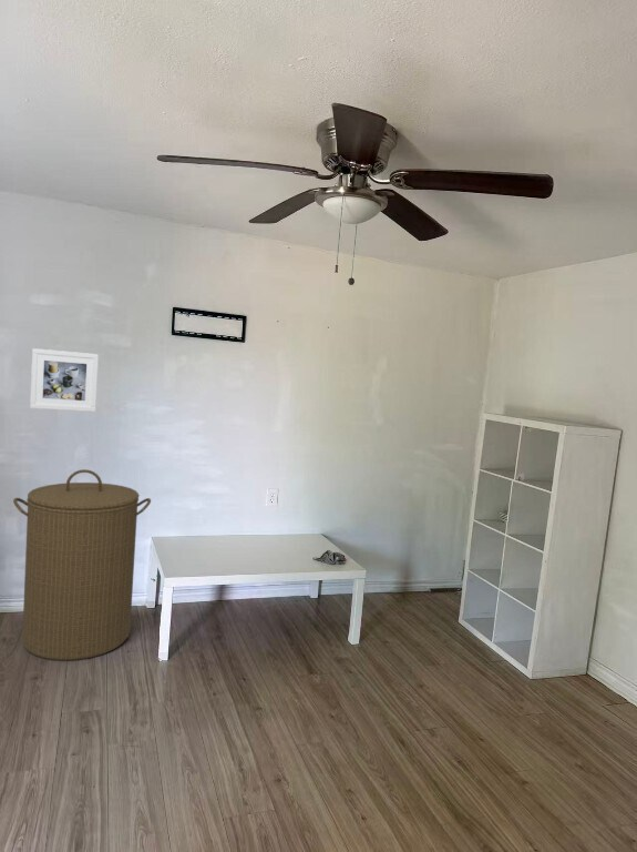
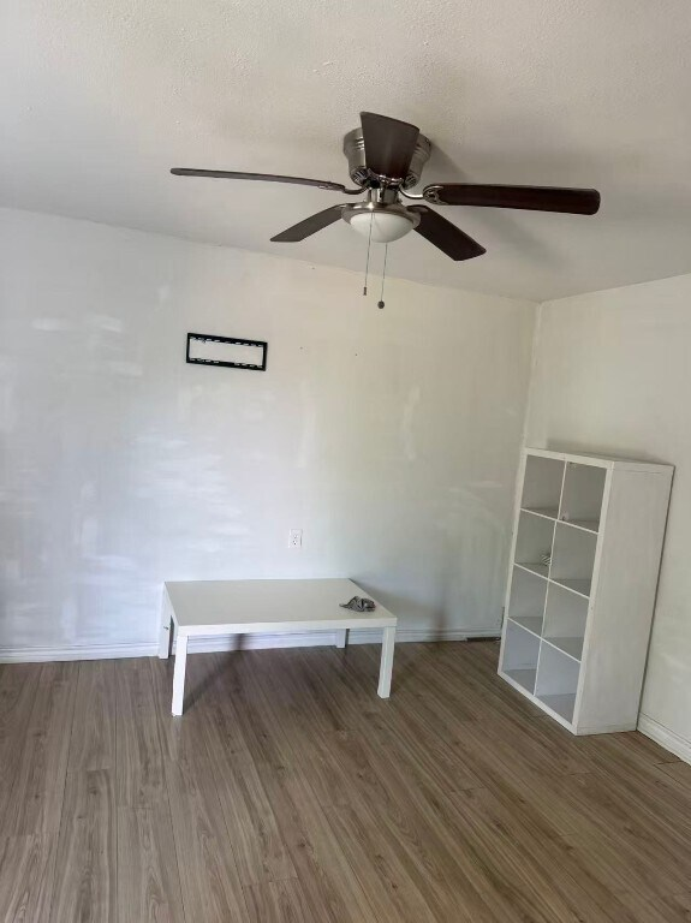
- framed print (64, 381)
- laundry hamper (82, 554)
